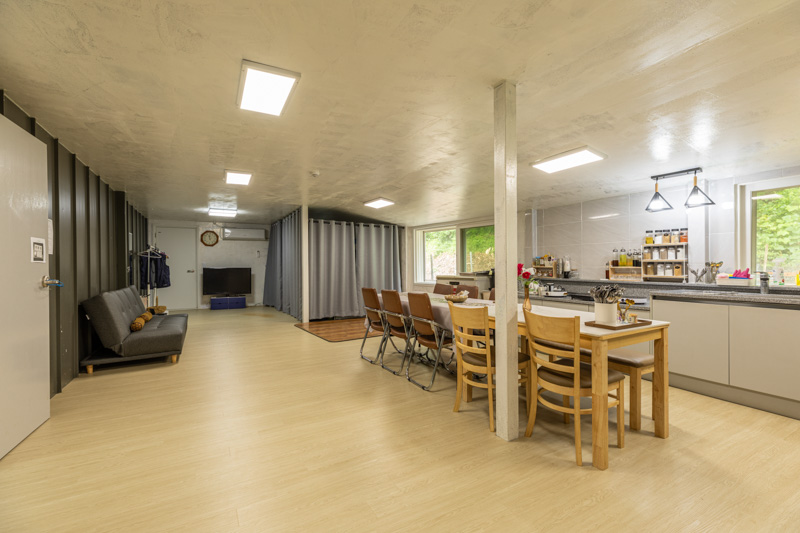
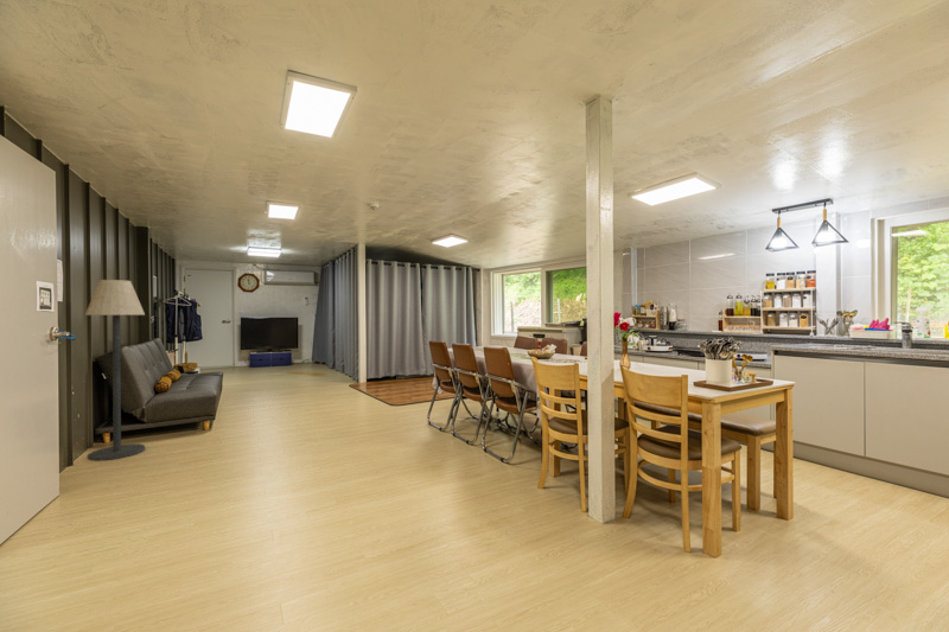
+ floor lamp (116, 366)
